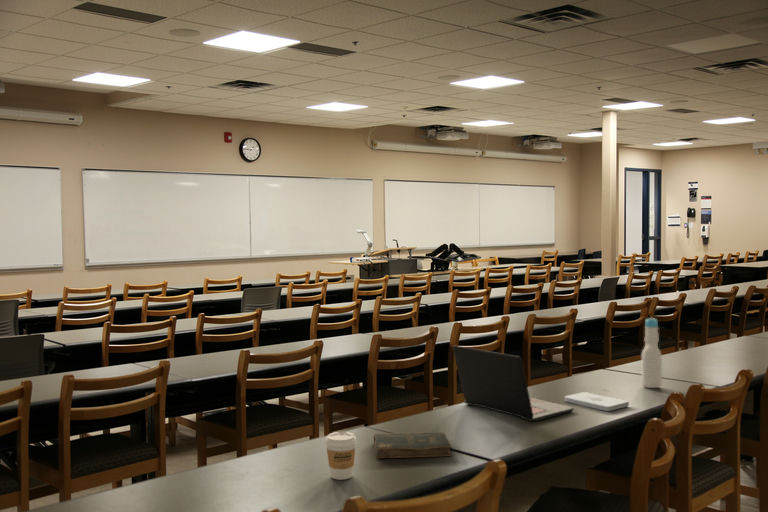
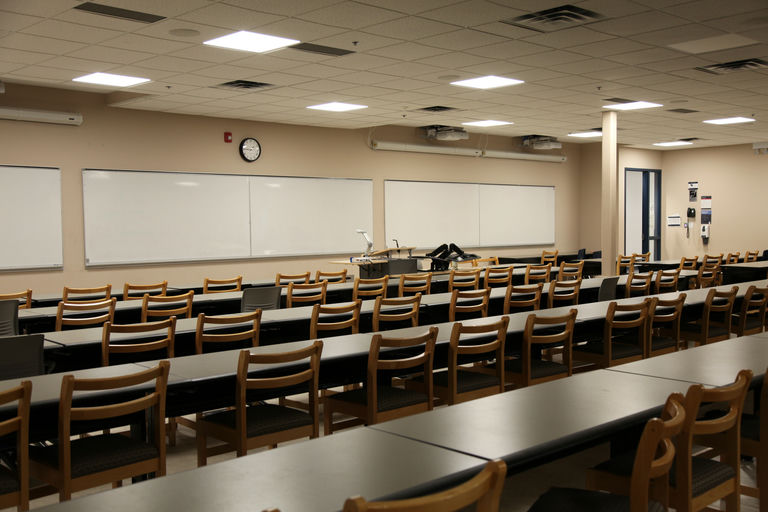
- bible (411, 444)
- laptop (512, 377)
- bottle (651, 352)
- coffee cup (341, 455)
- notepad (595, 401)
